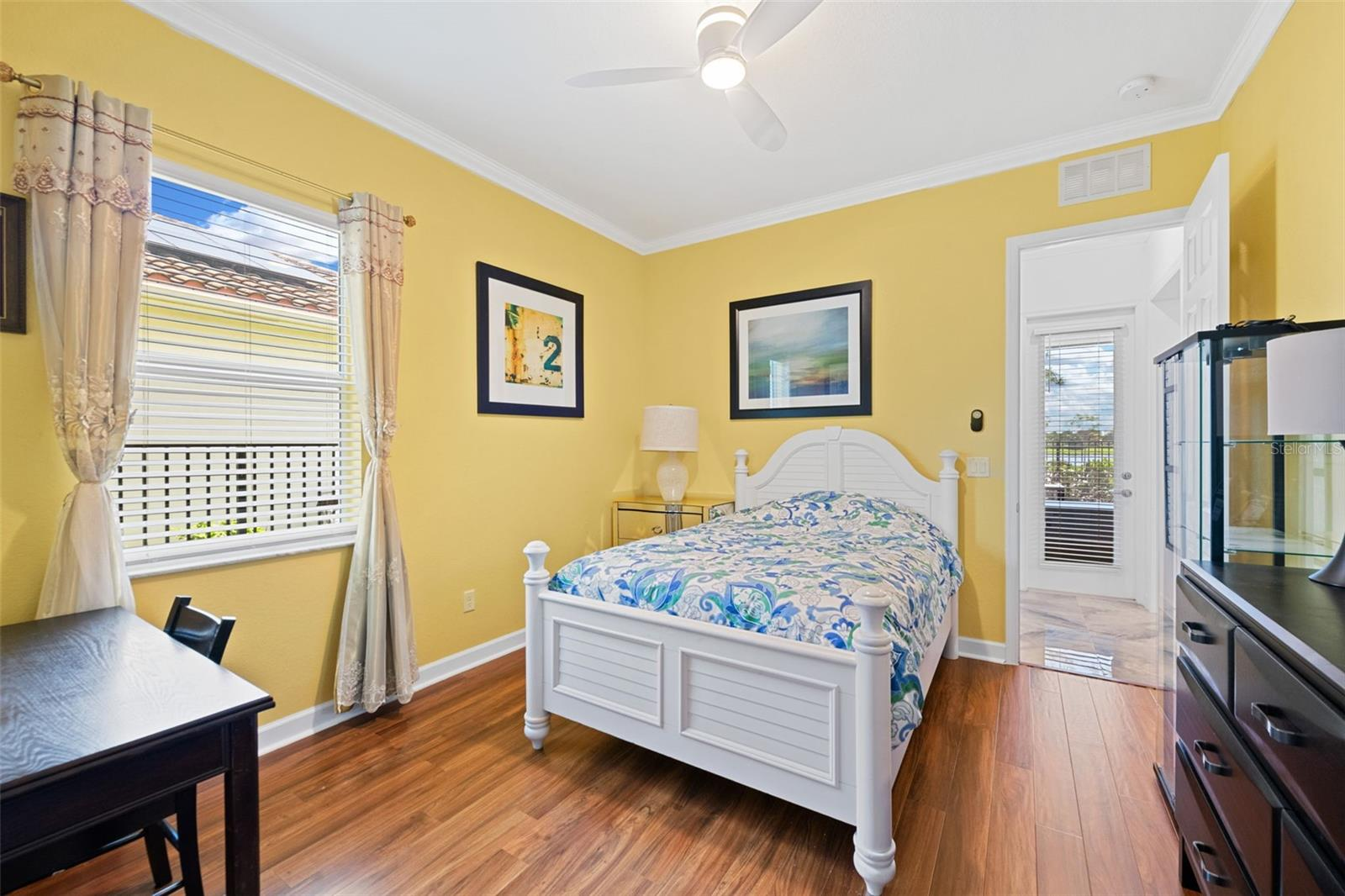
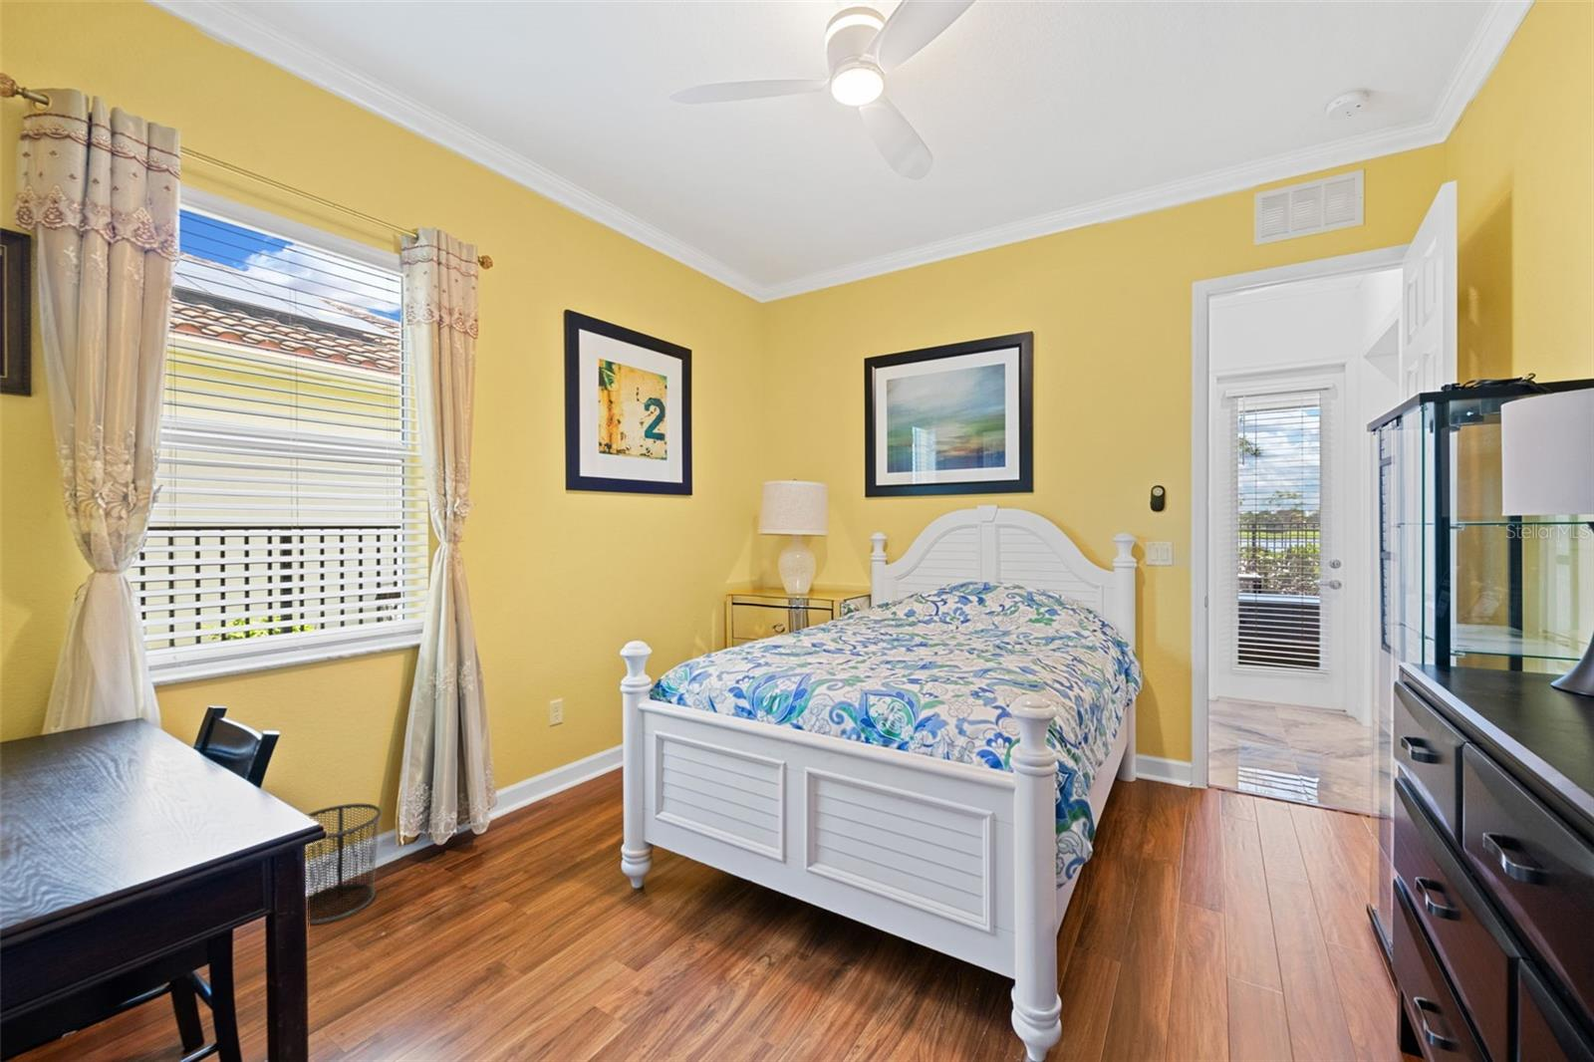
+ waste bin (334, 862)
